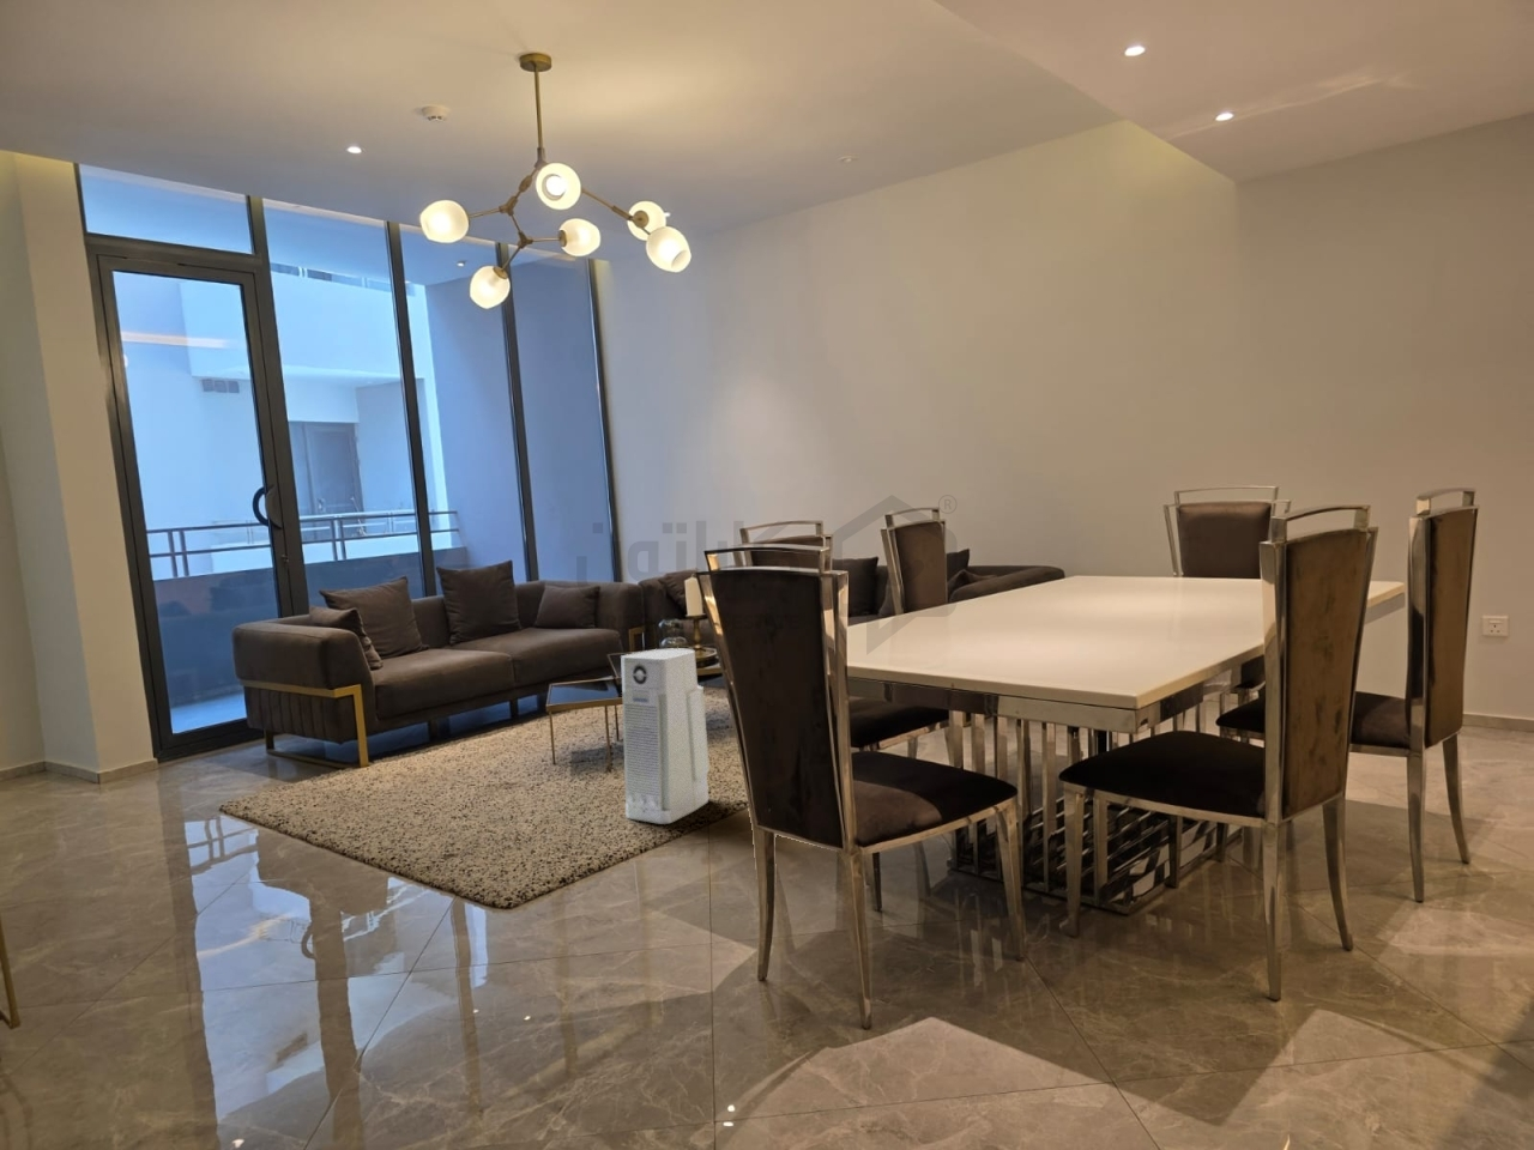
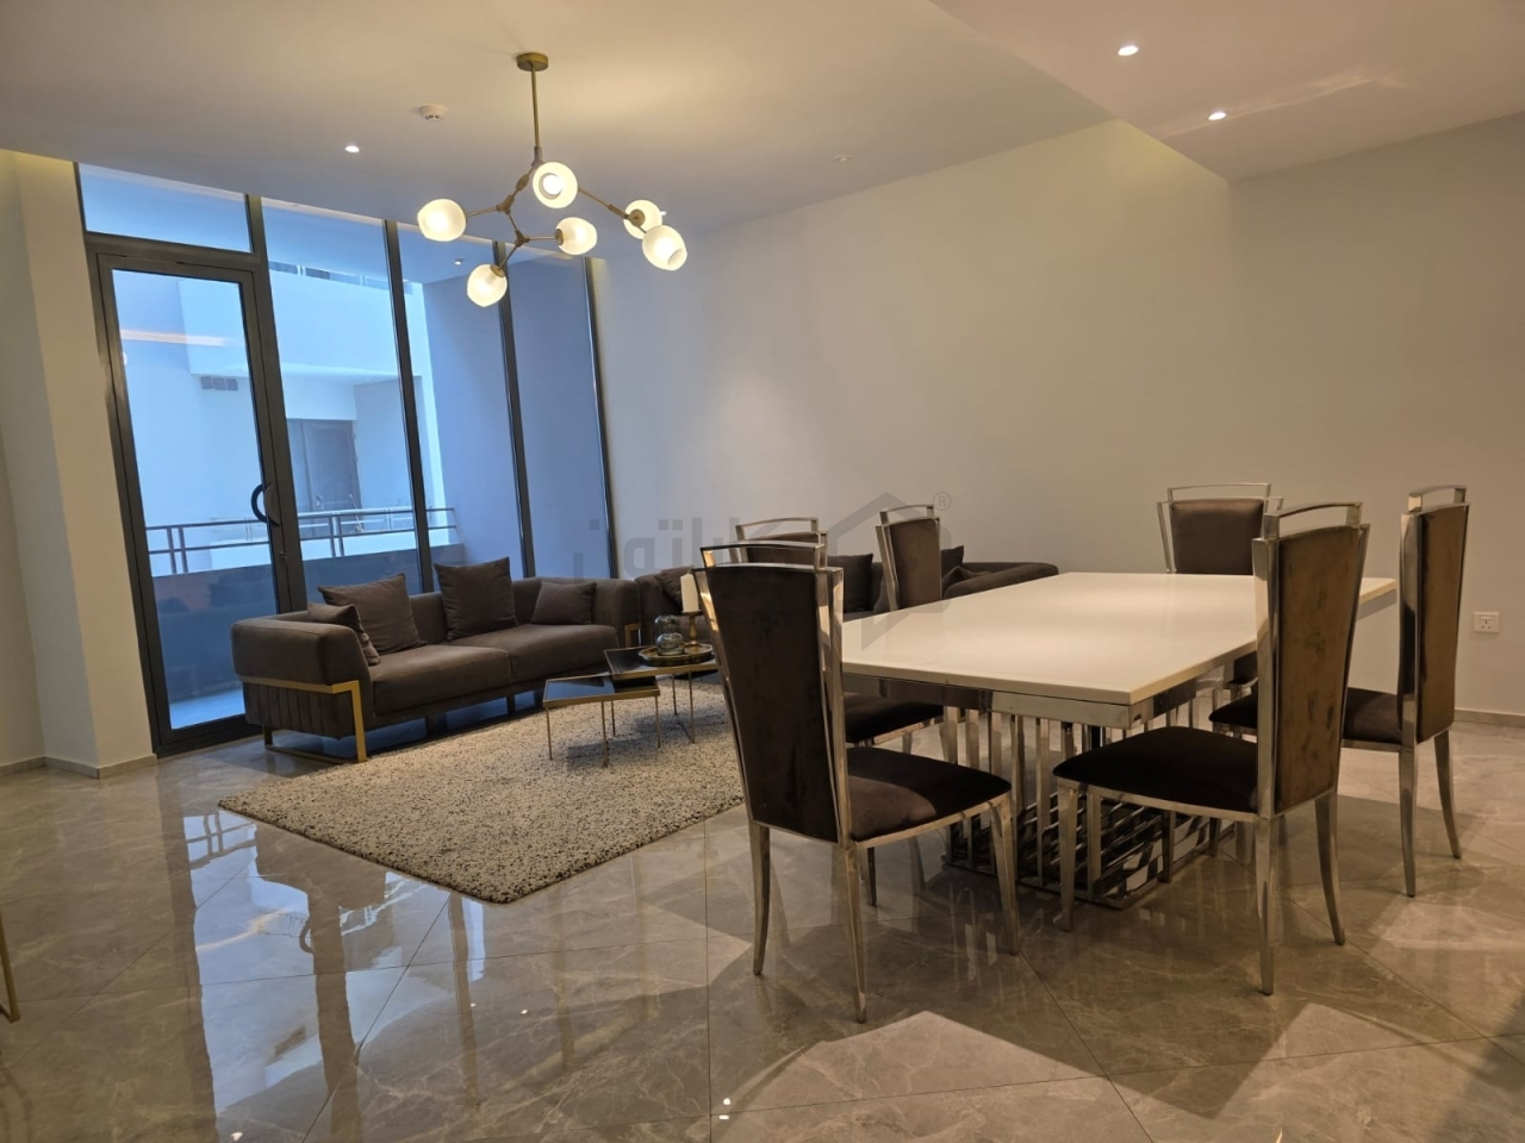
- air purifier (666, 730)
